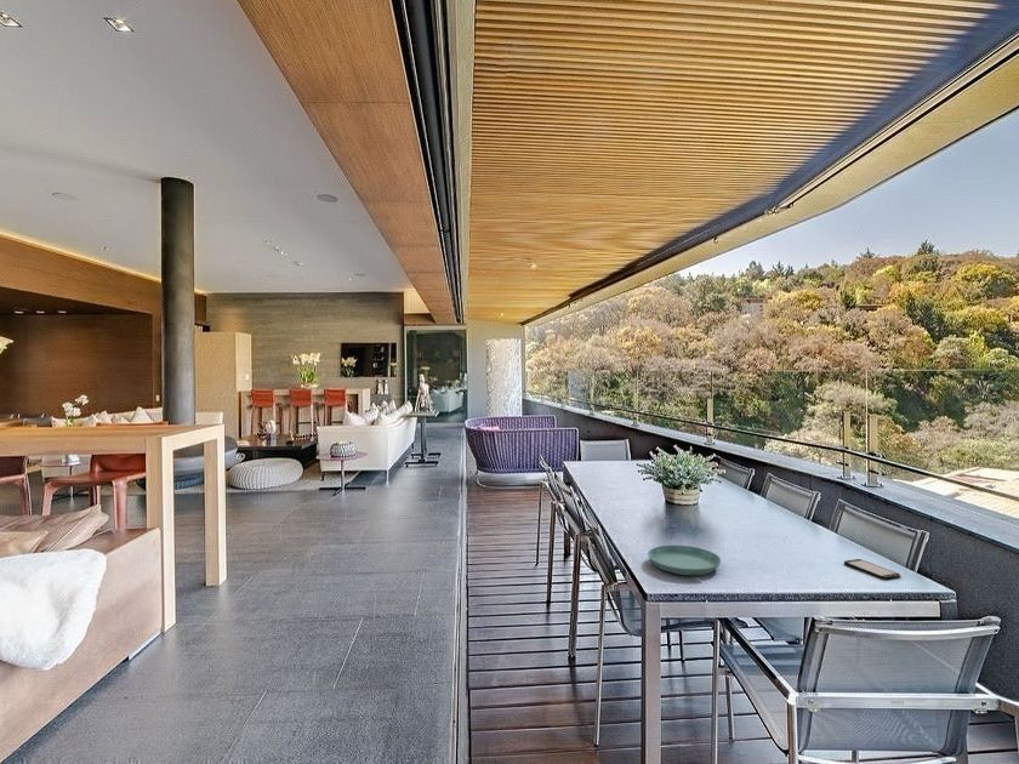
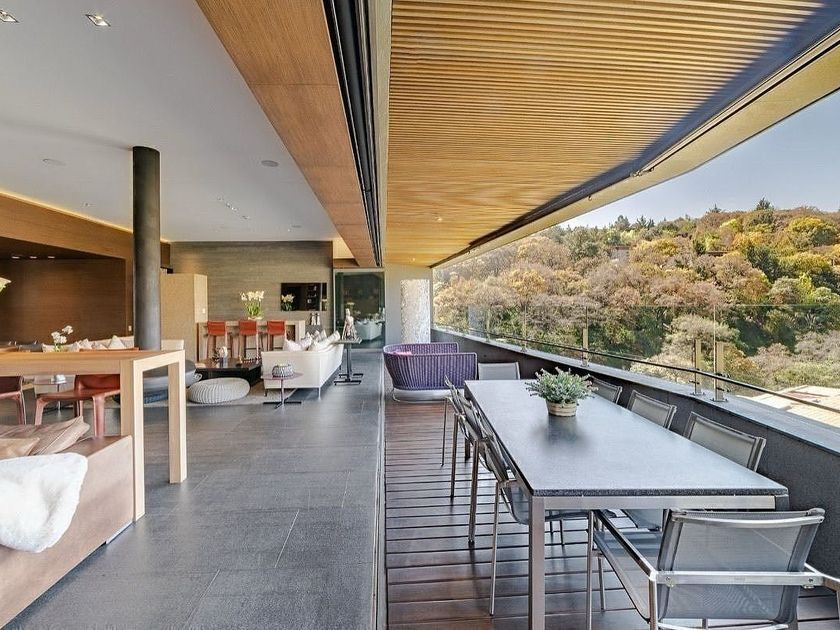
- smartphone (871, 569)
- saucer (683, 560)
